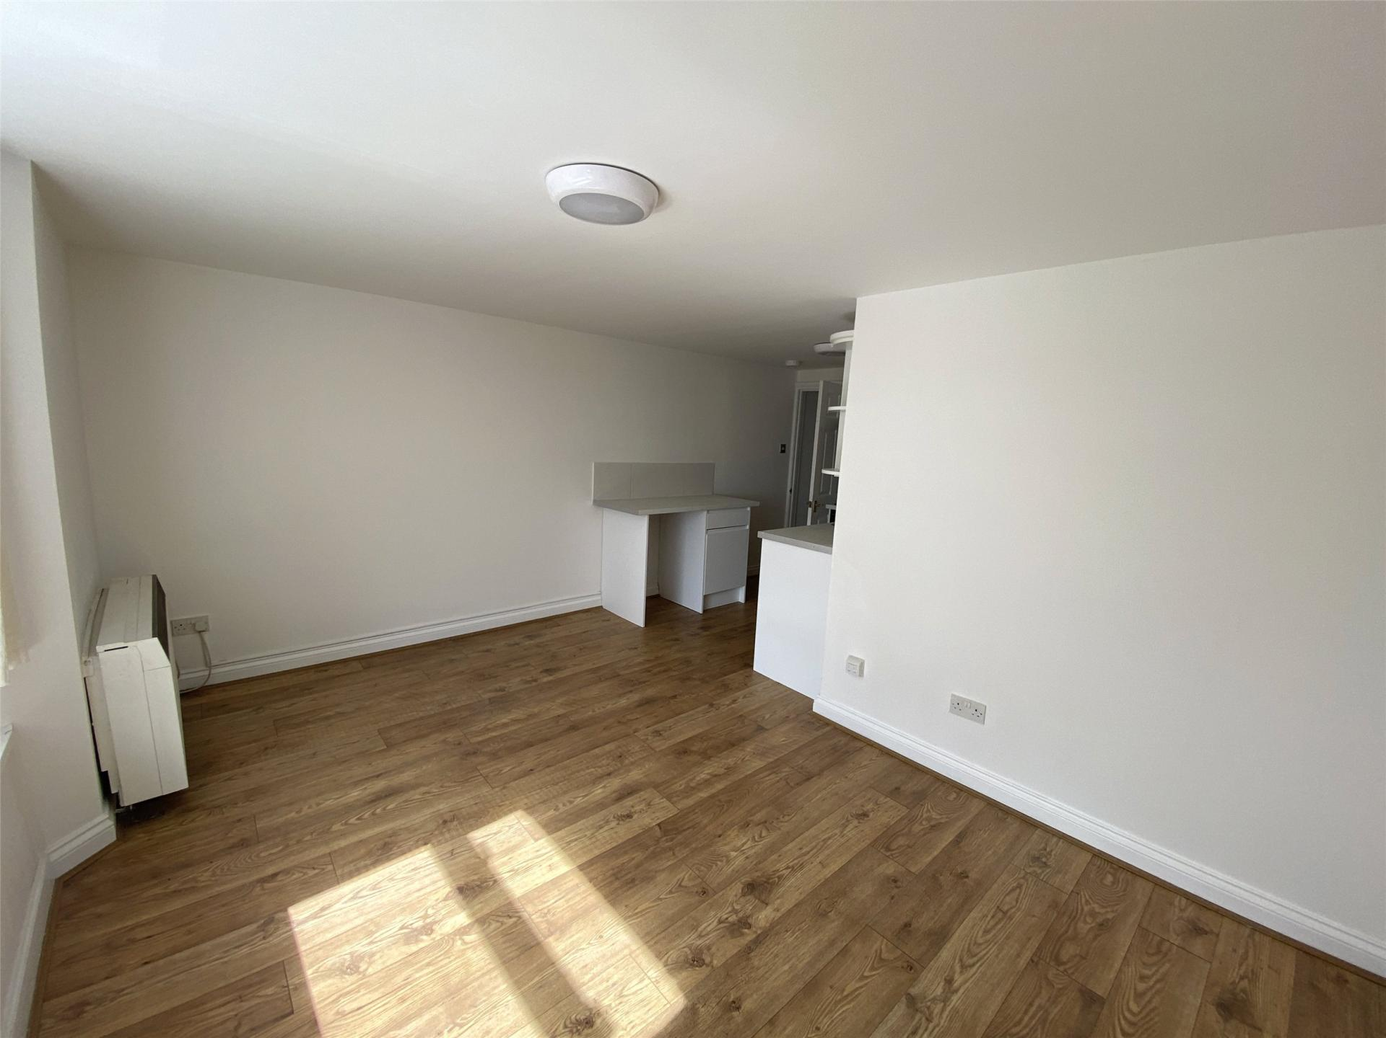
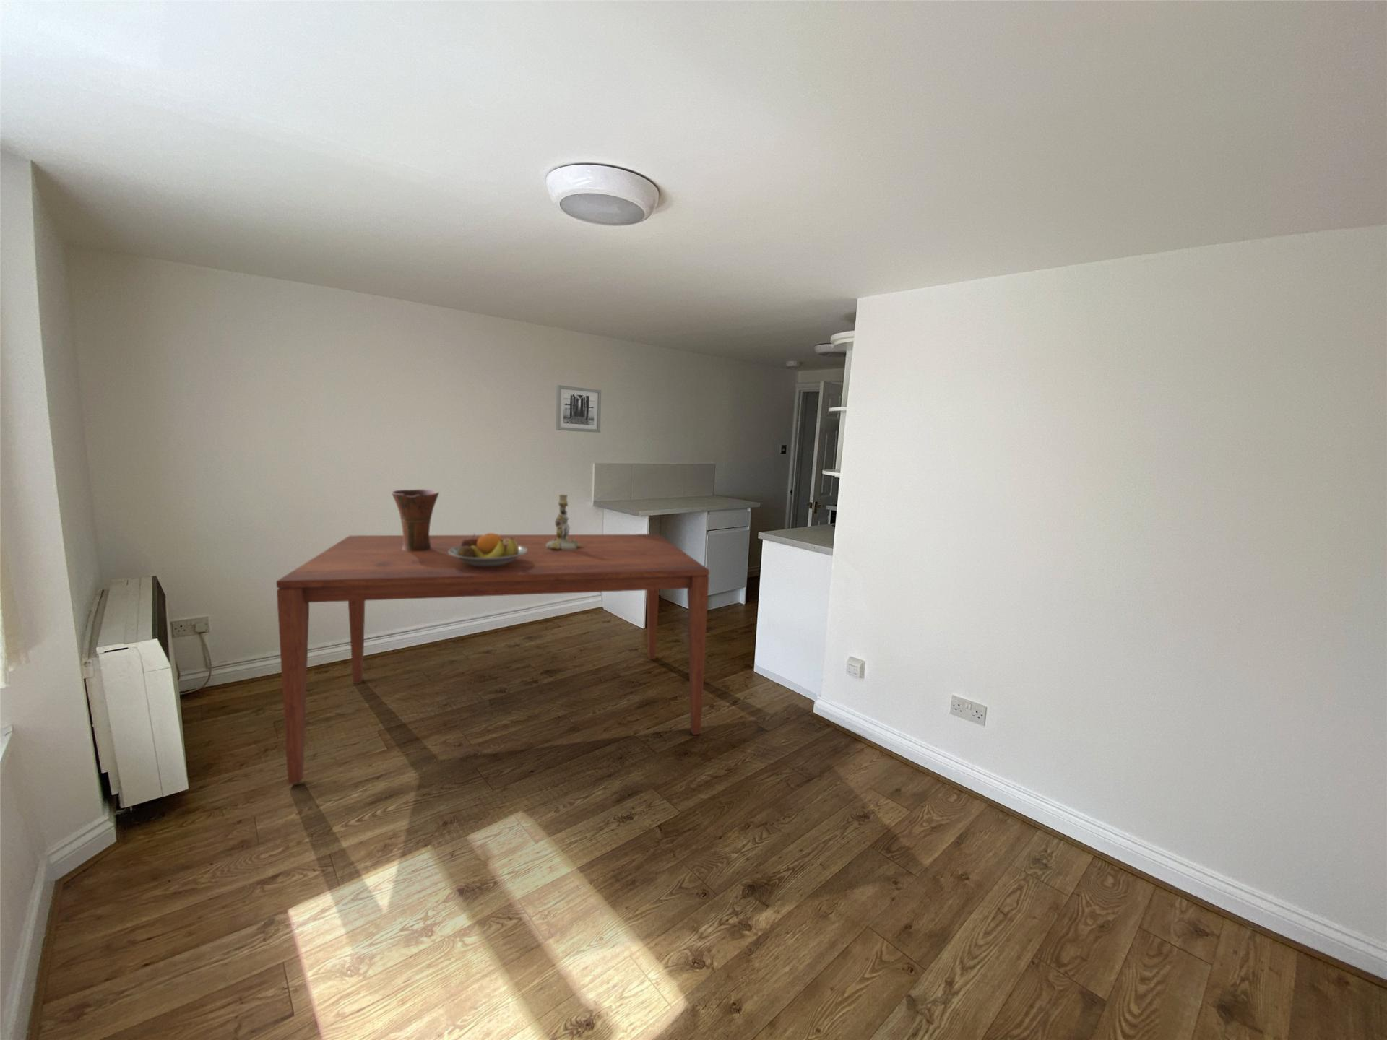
+ dining table (515, 594)
+ vase (416, 519)
+ candlestick (560, 520)
+ fruit bowl (488, 546)
+ wall art (579, 410)
